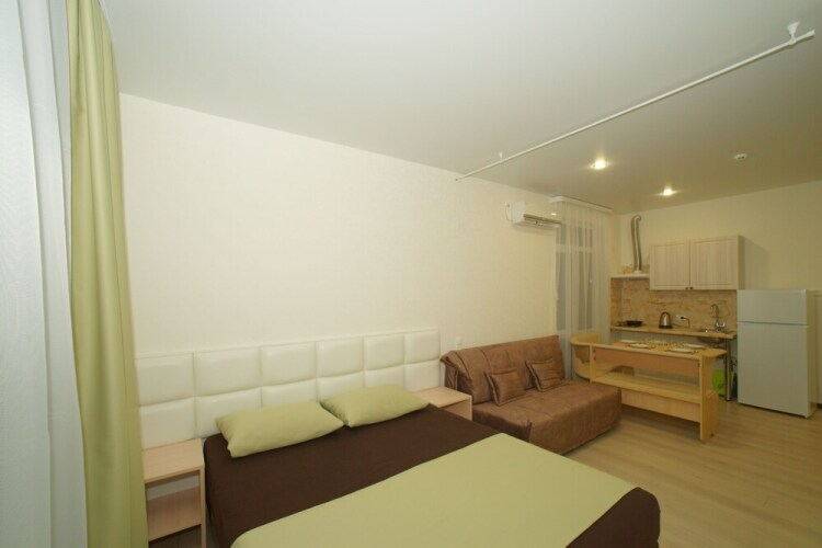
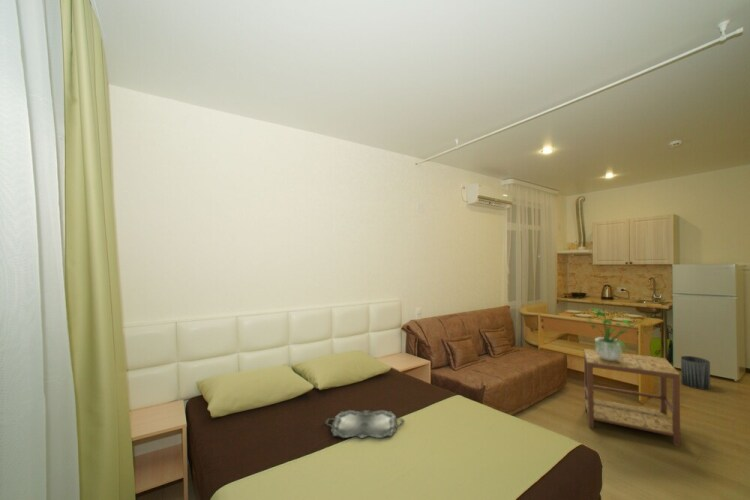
+ trash can (695, 372)
+ potted plant (618, 328)
+ serving tray (364, 423)
+ side table (626, 392)
